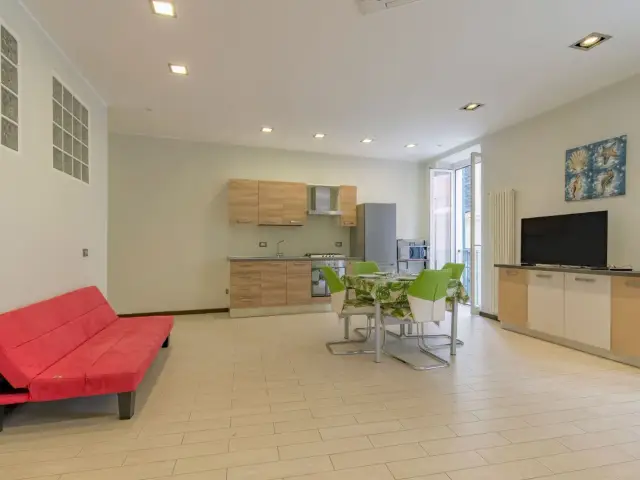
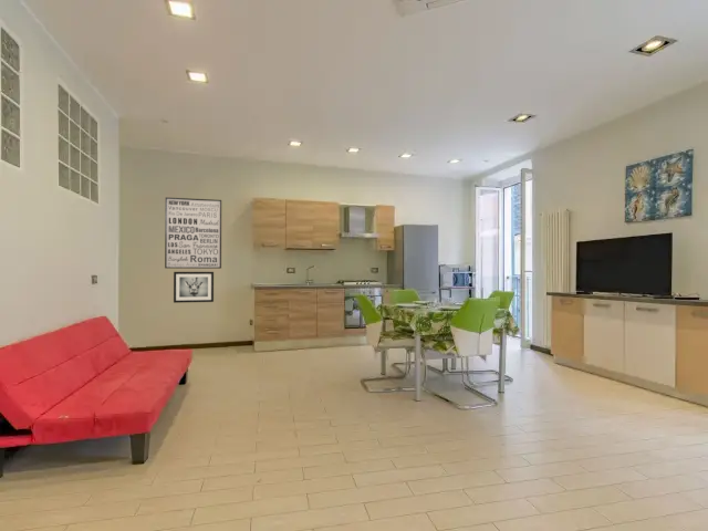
+ wall art (194, 233)
+ wall art (194, 287)
